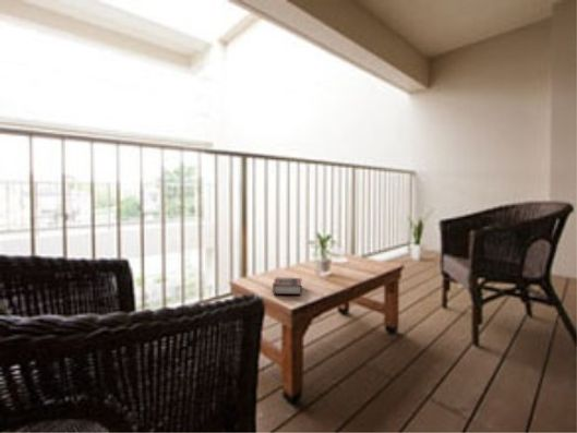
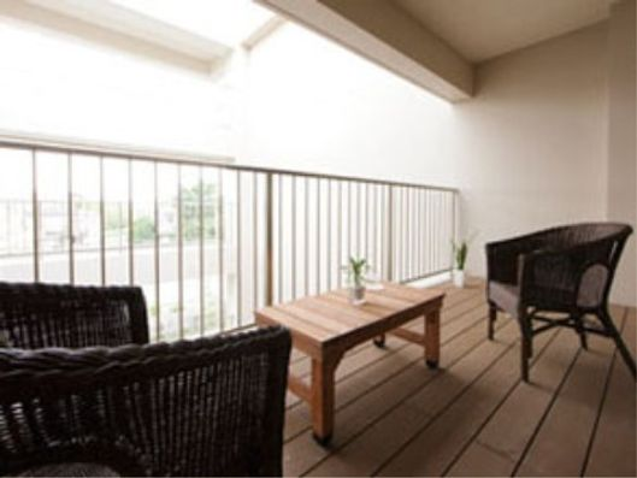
- book (287, 285)
